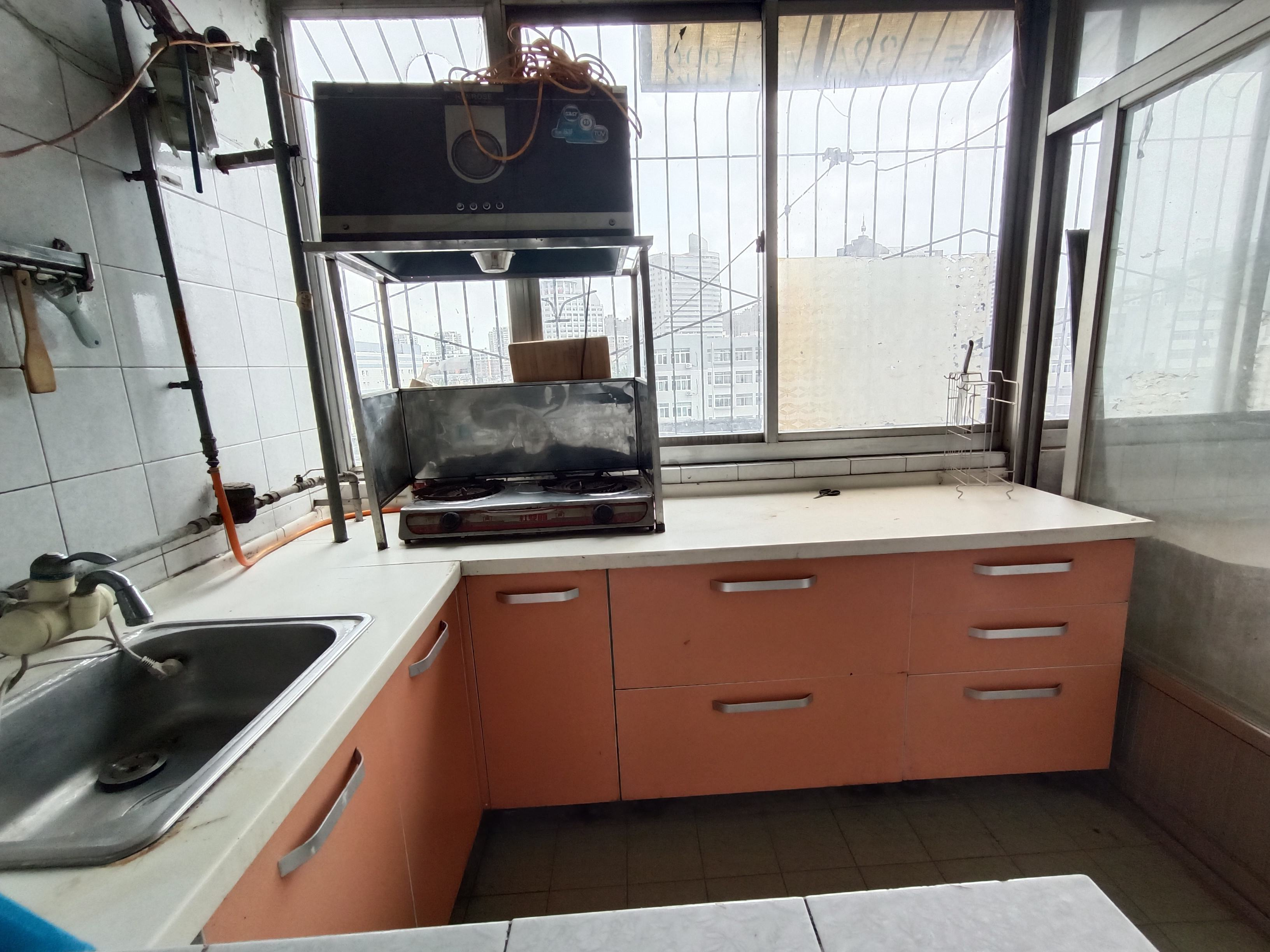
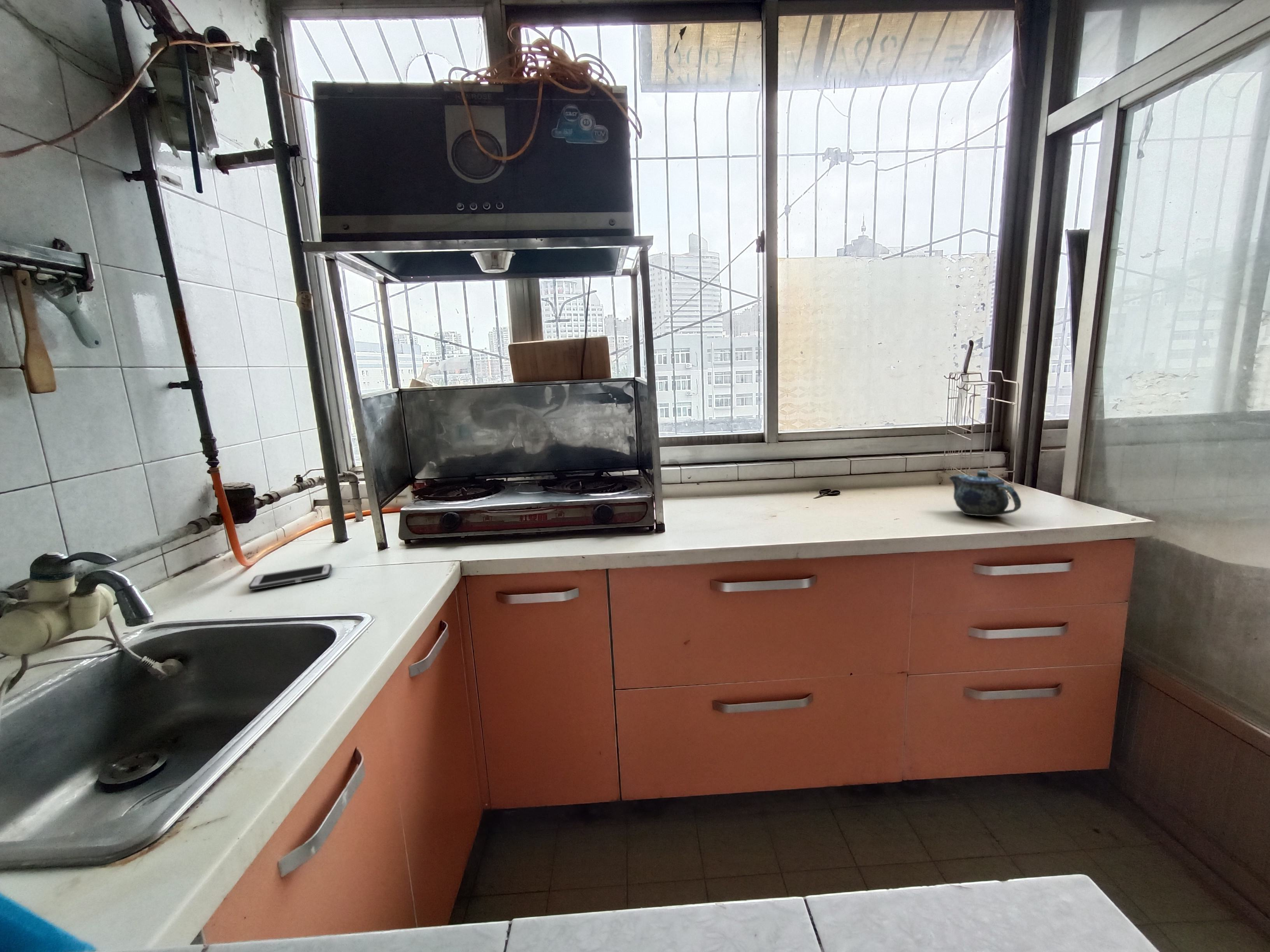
+ chinaware (982, 493)
+ cell phone (292, 576)
